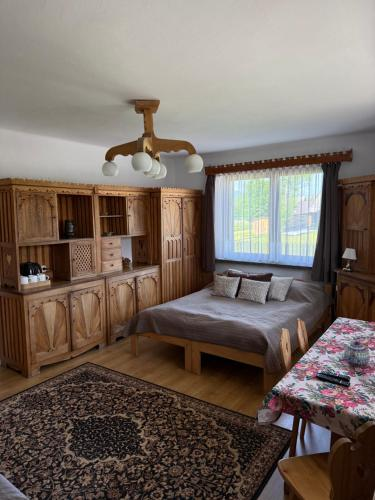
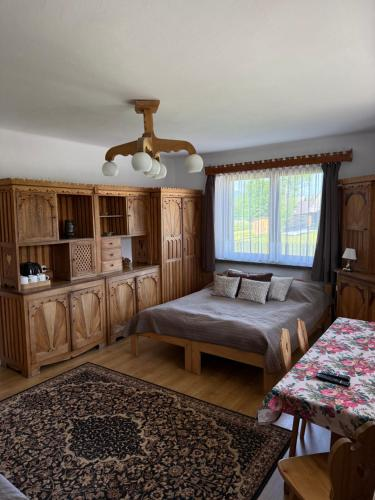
- teapot (356, 352)
